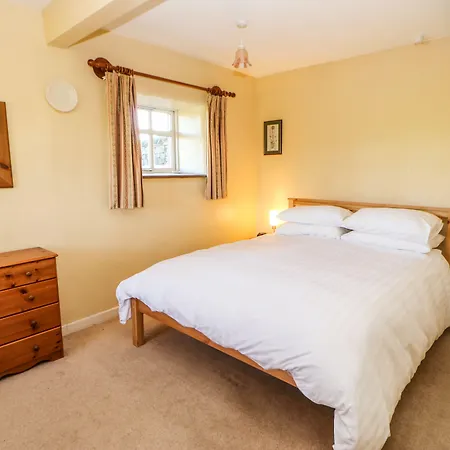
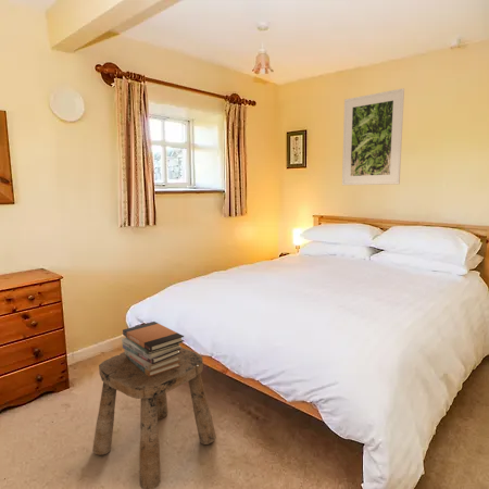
+ book stack (151, 347)
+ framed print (371, 140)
+ stool (153, 403)
